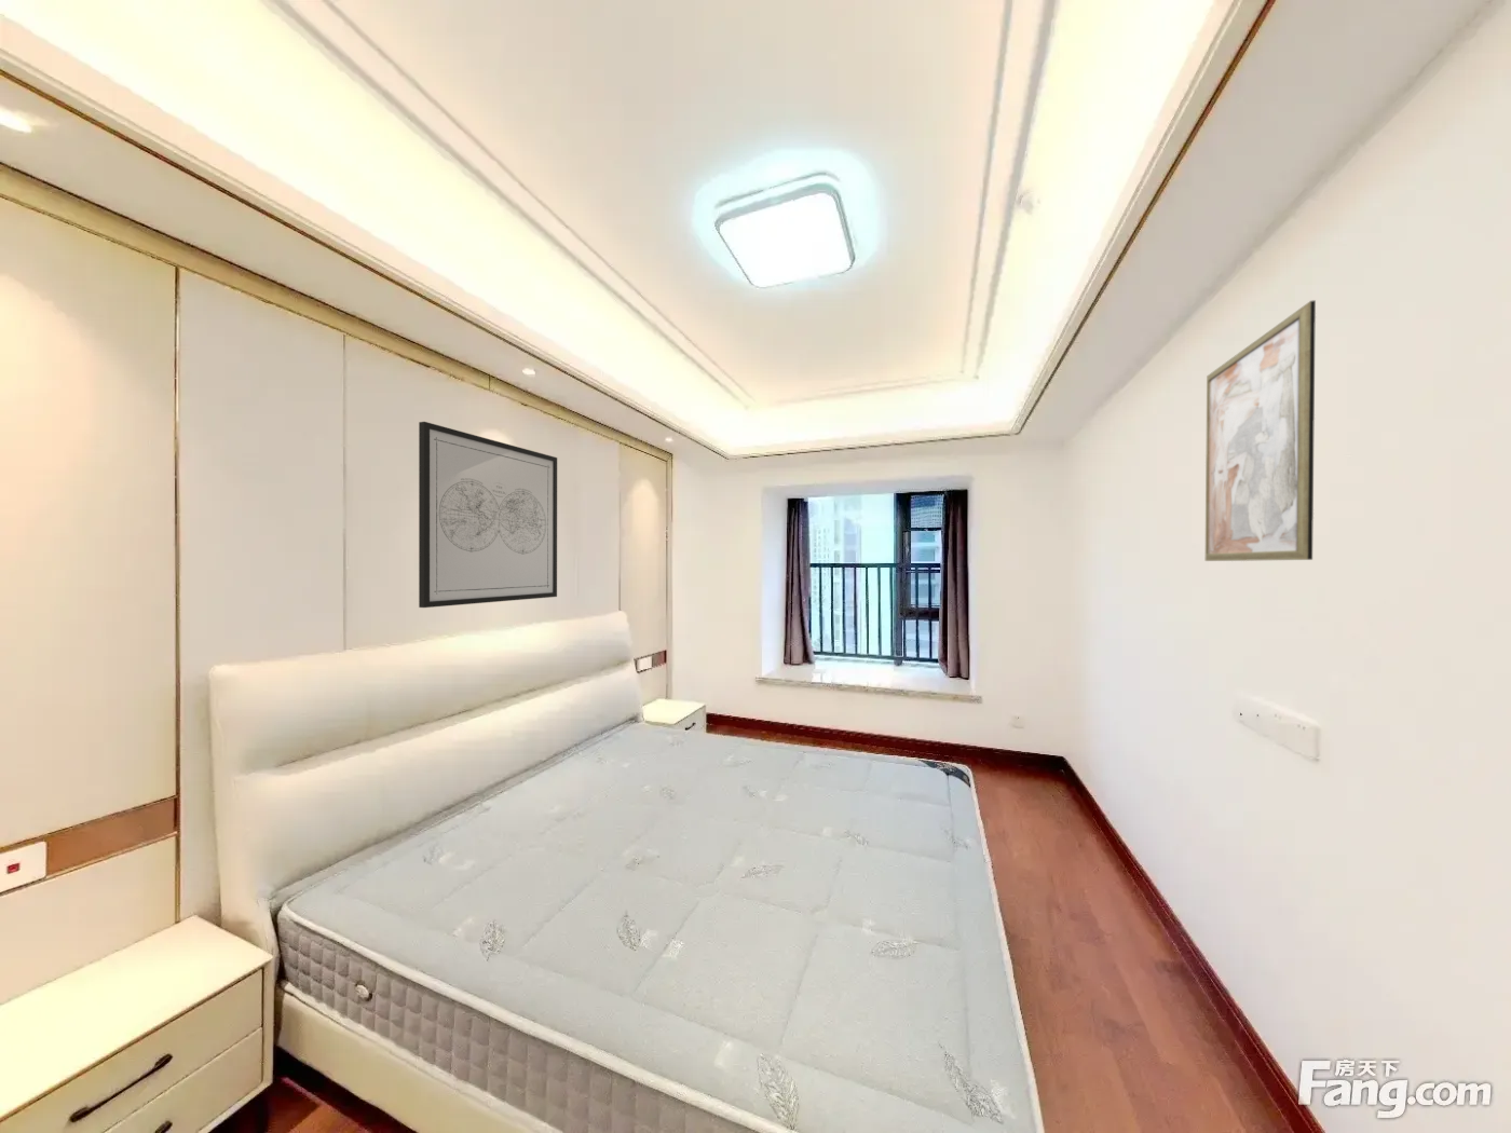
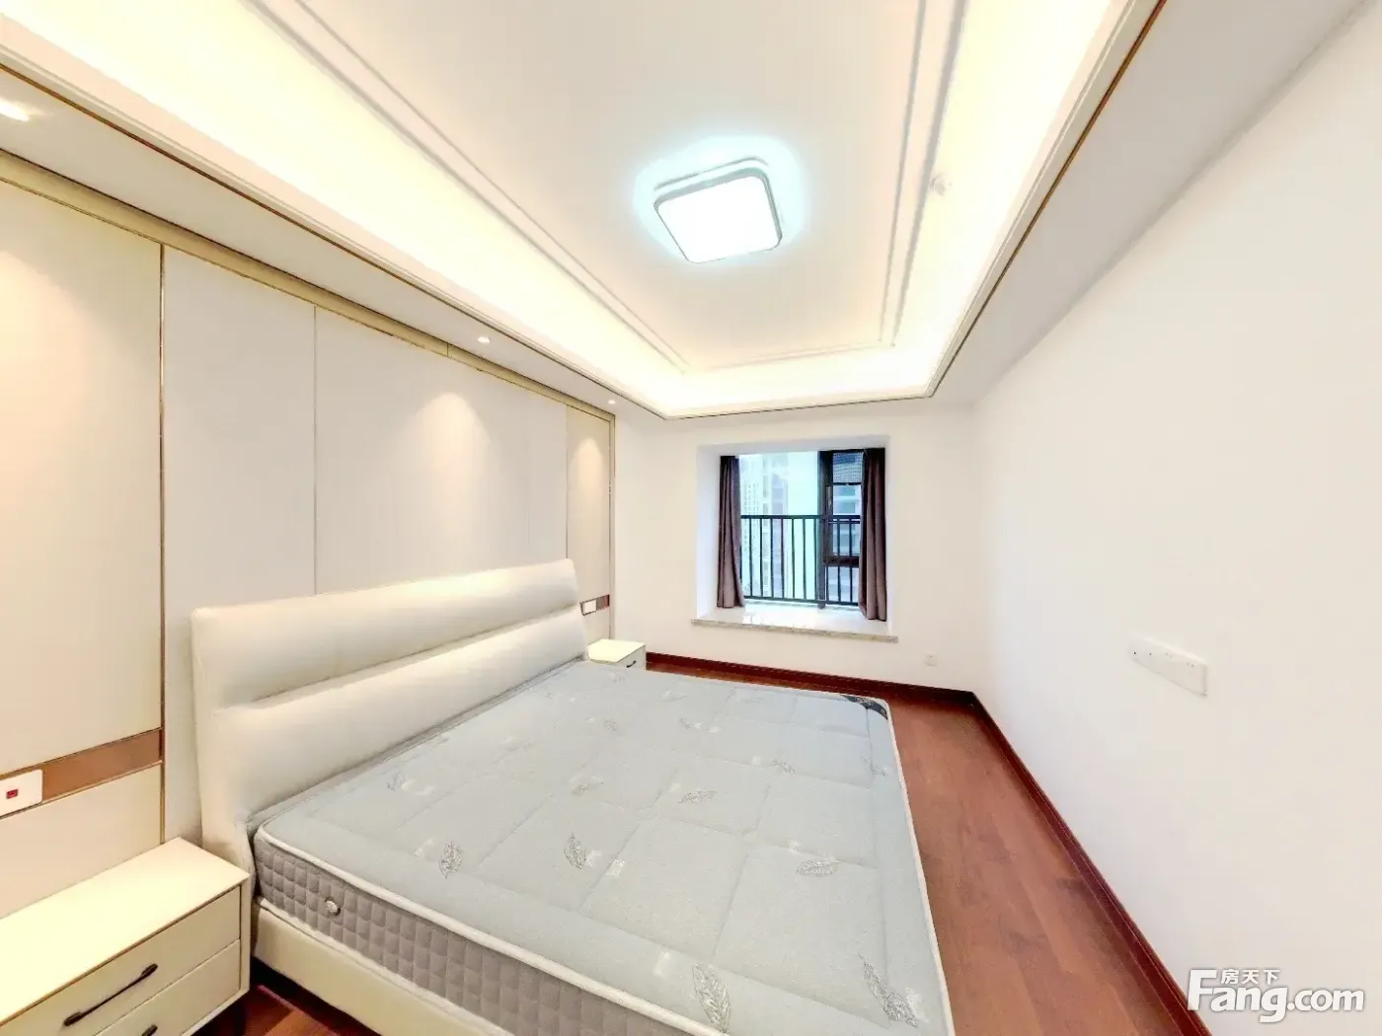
- wall art (1249, 452)
- wall art (497, 521)
